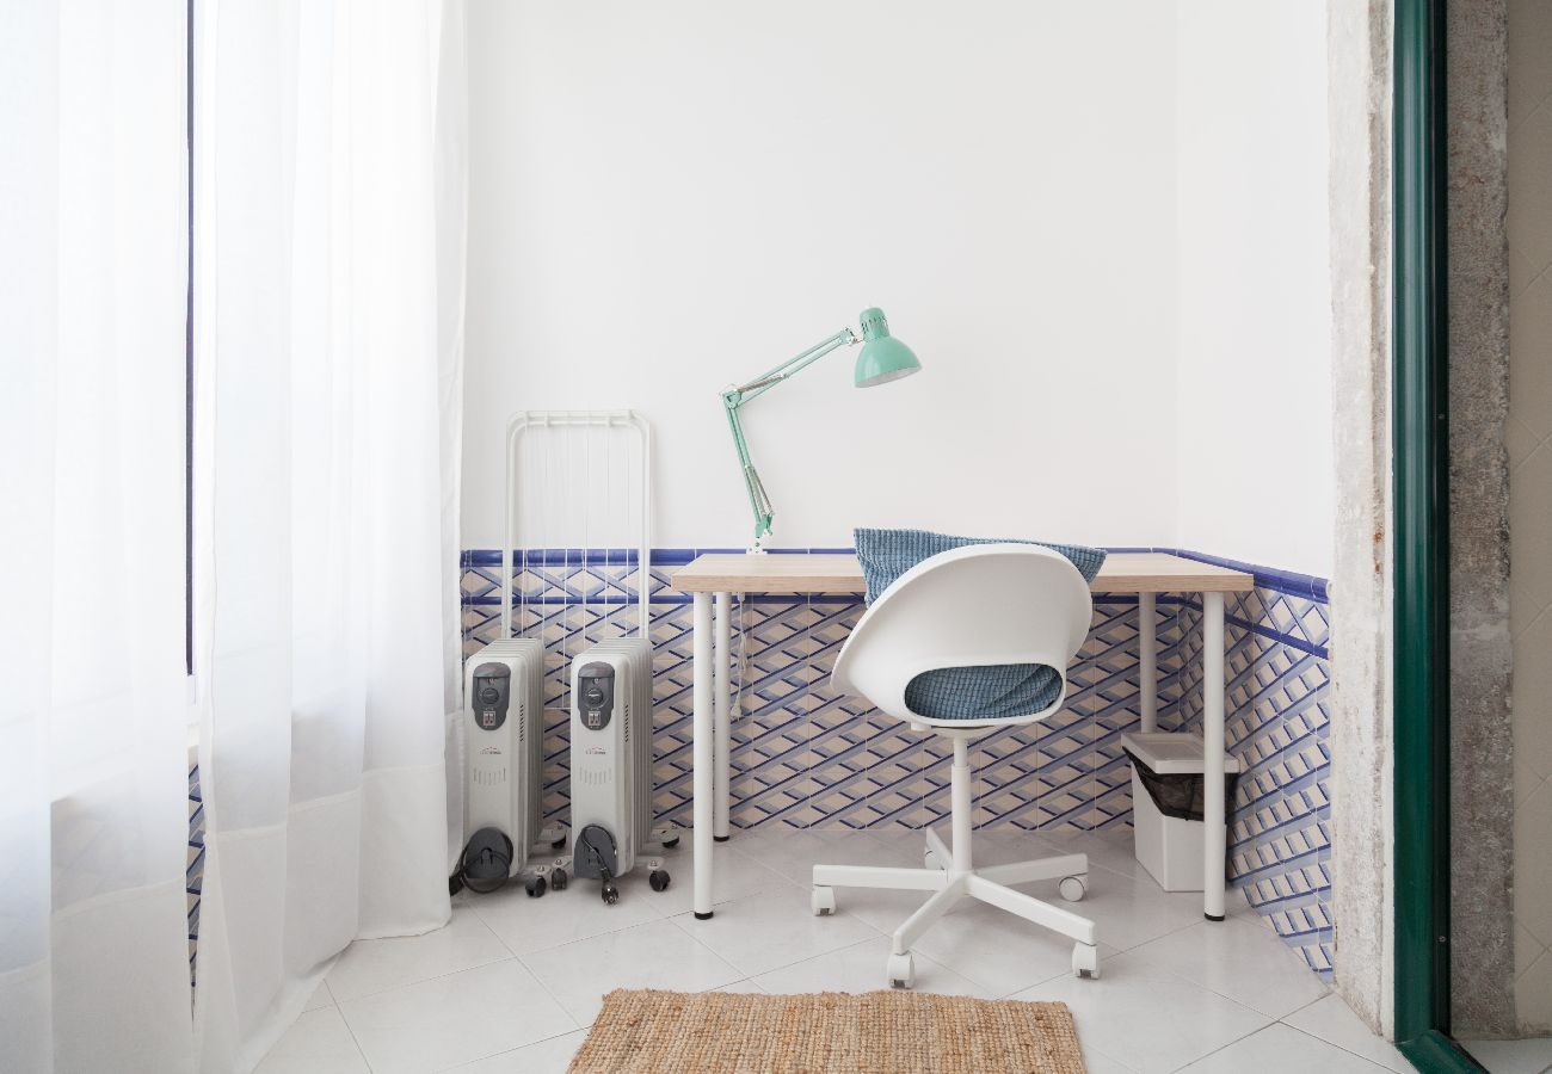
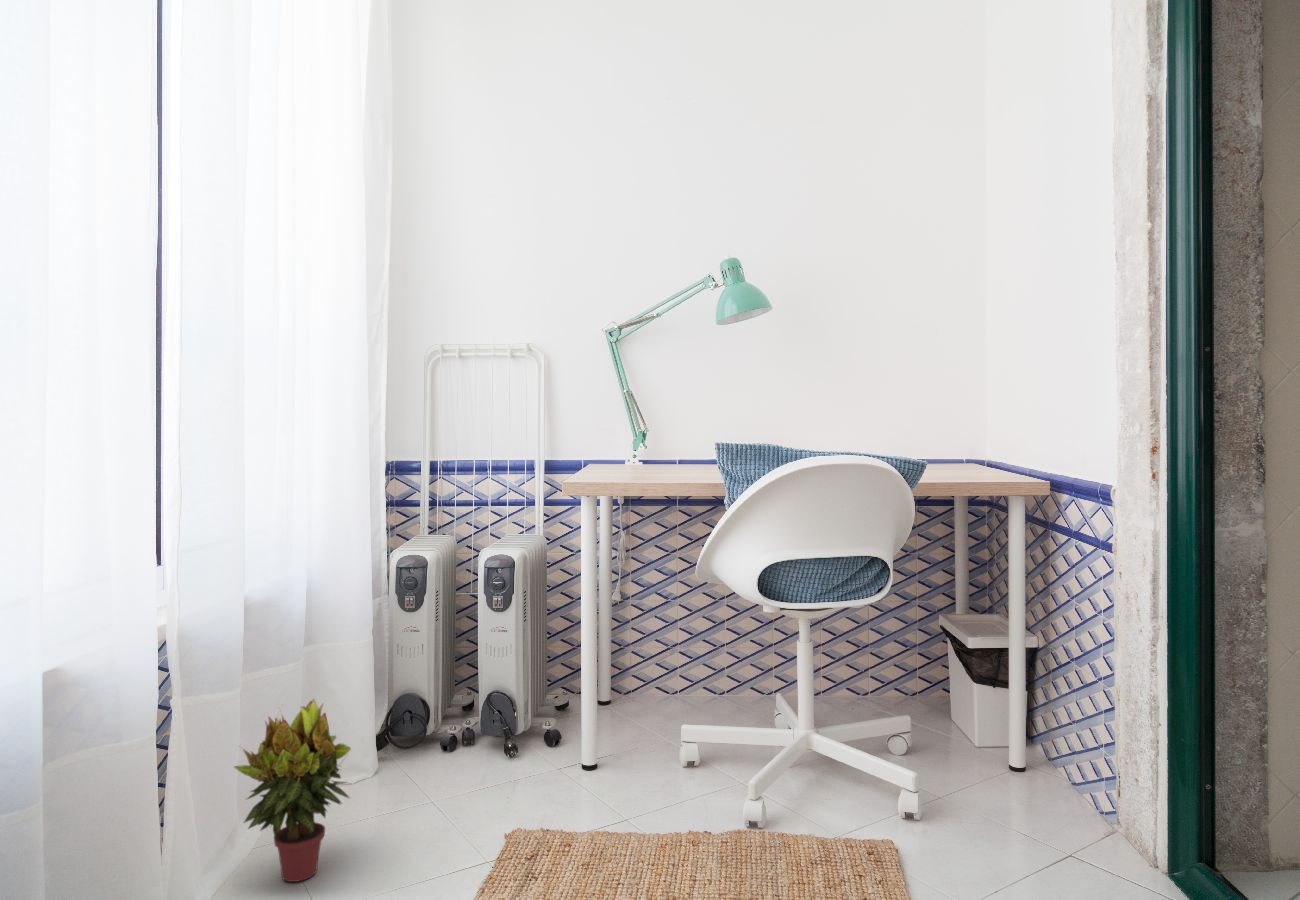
+ potted plant (300, 787)
